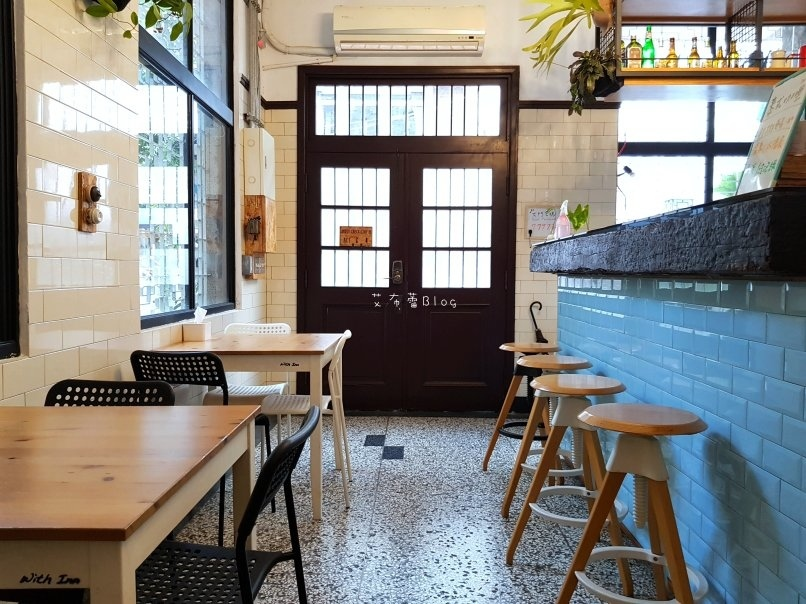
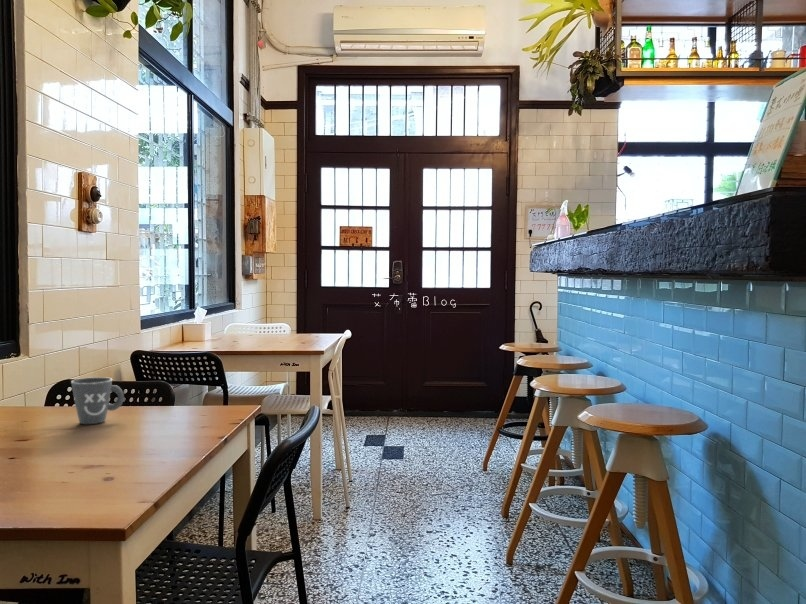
+ mug (98, 400)
